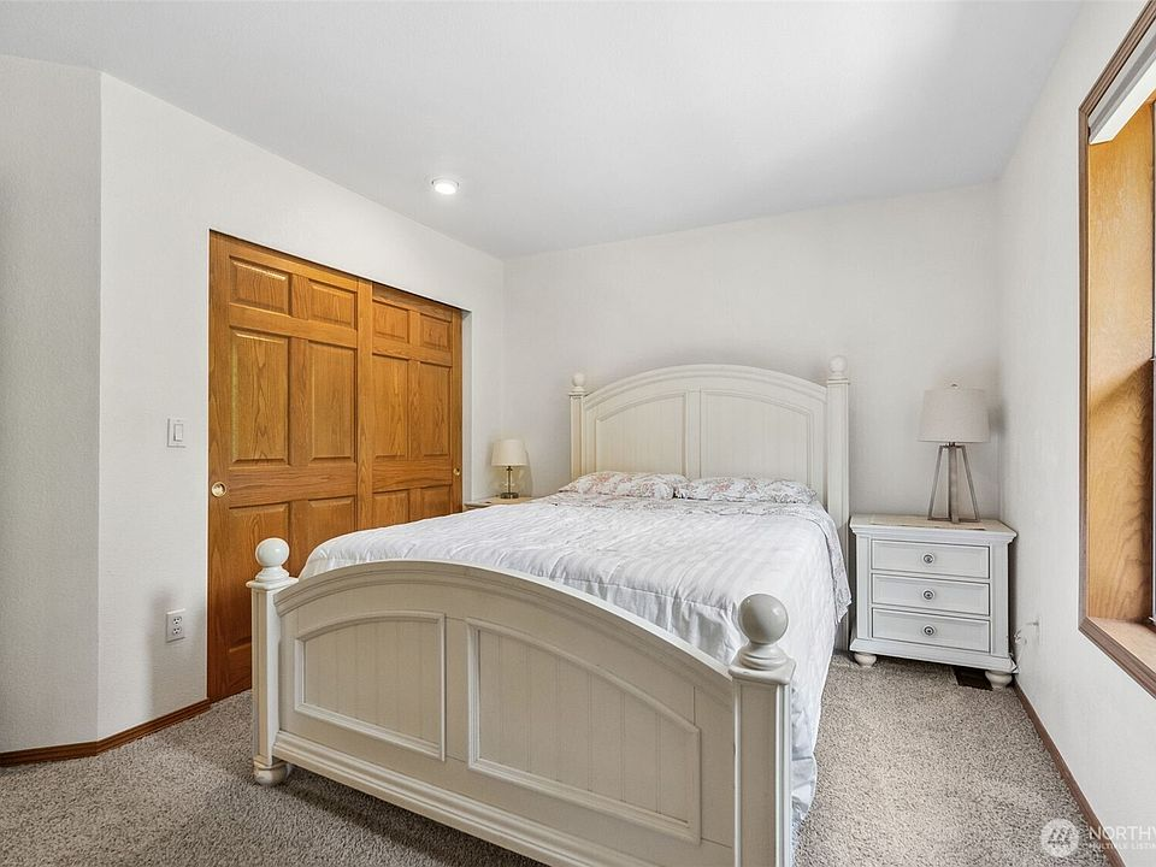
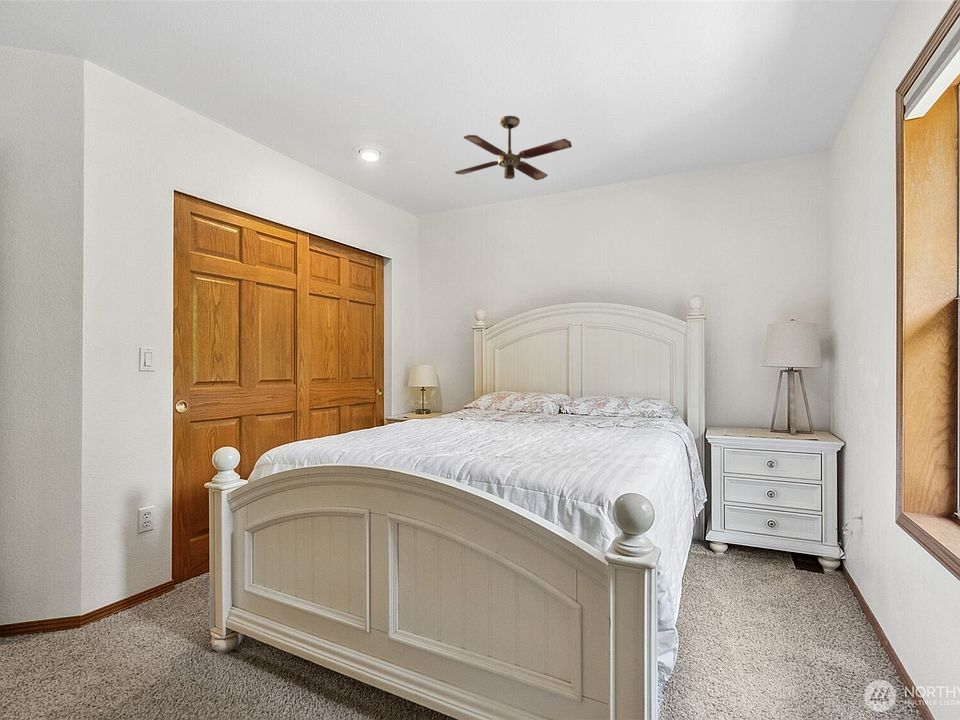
+ ceiling fan (509, 149)
